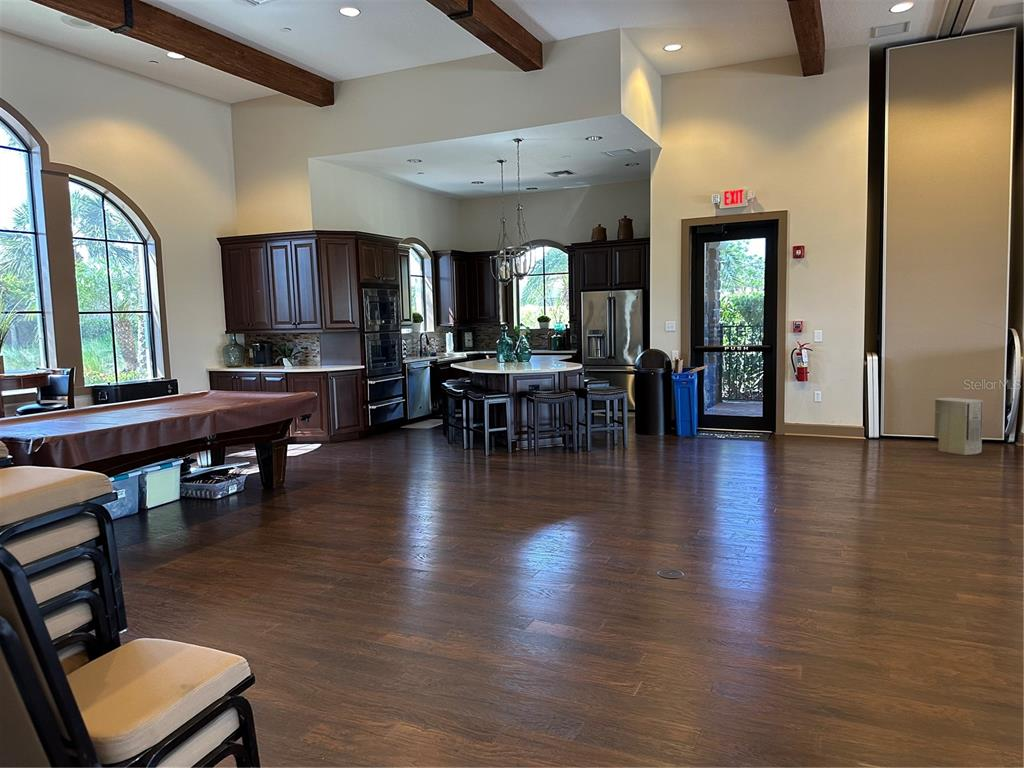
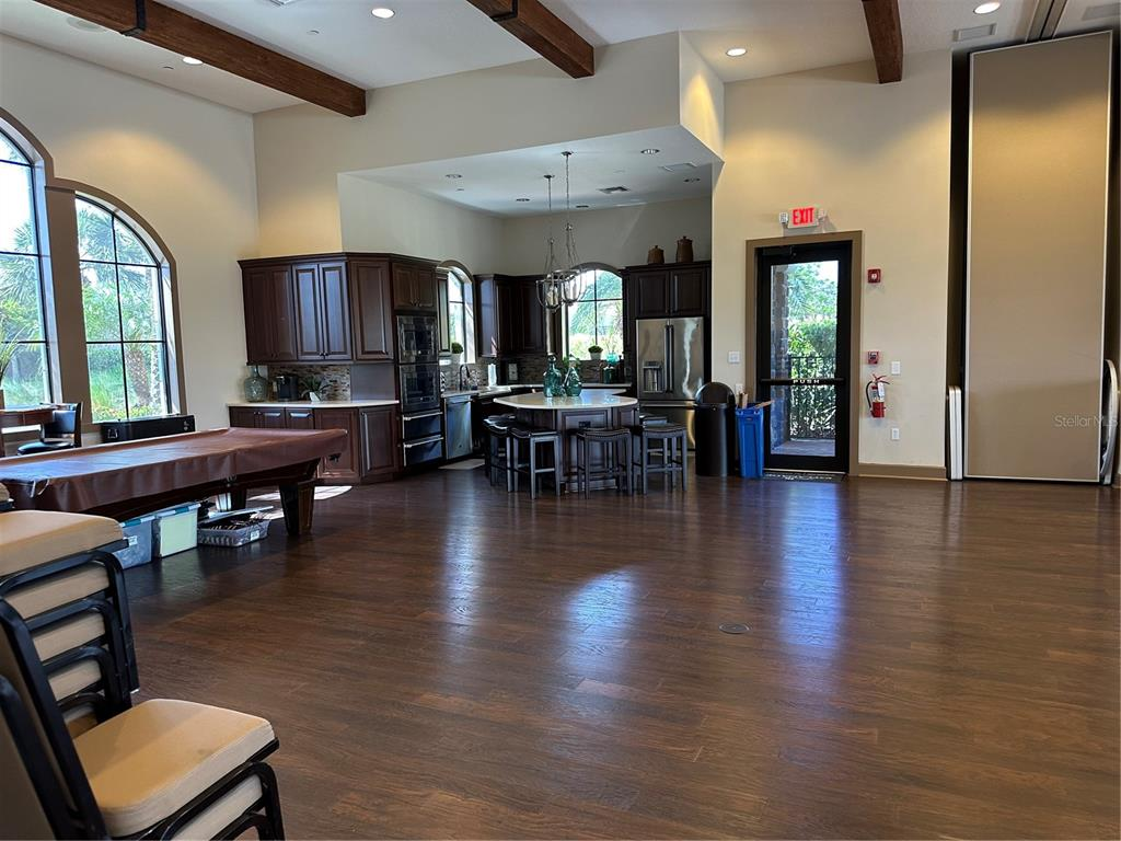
- air purifier (958, 425)
